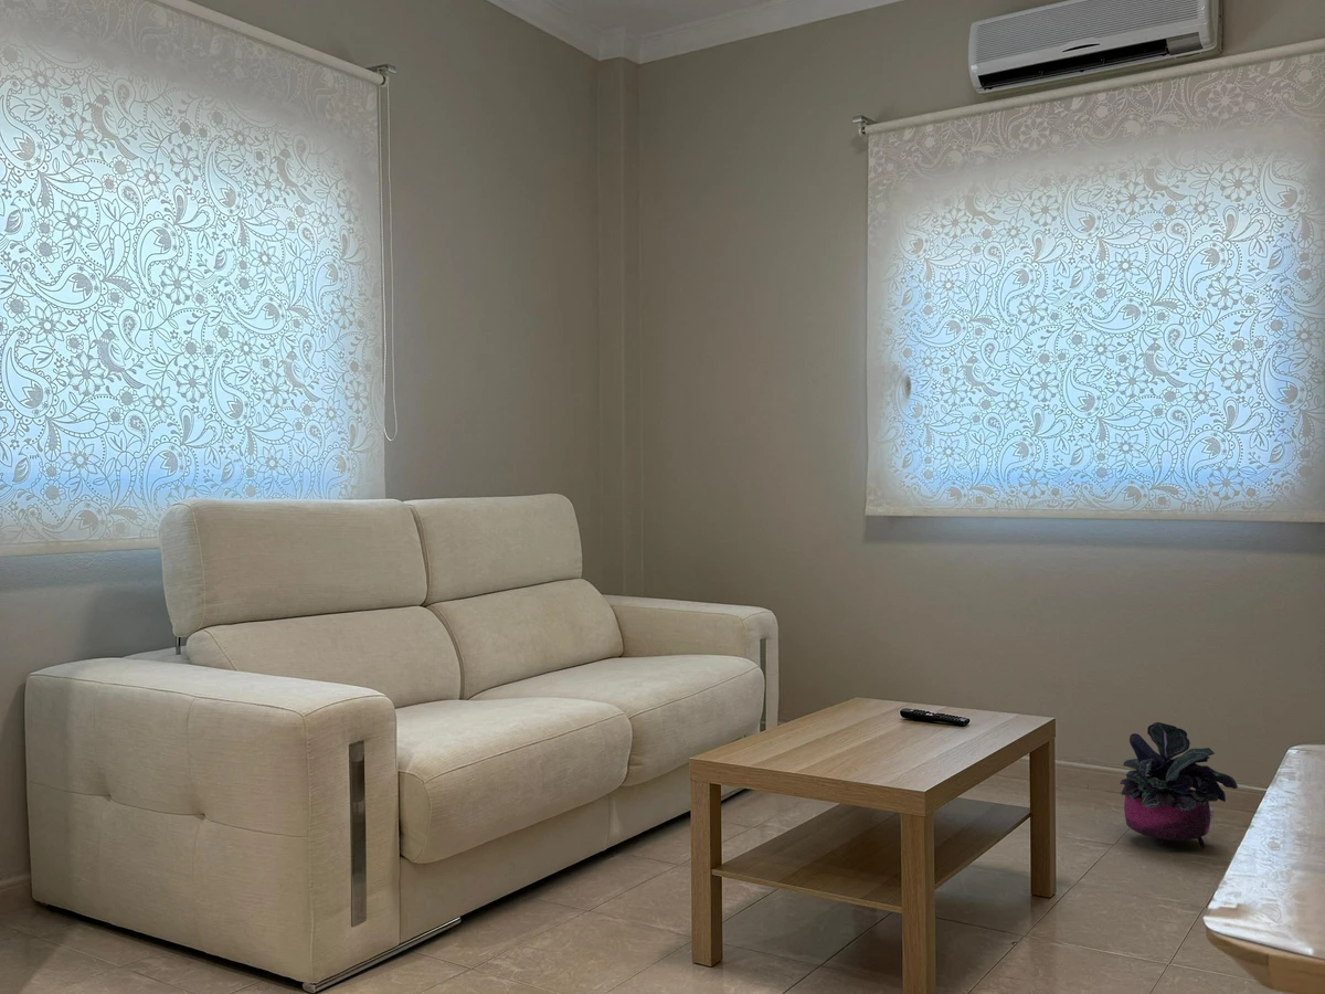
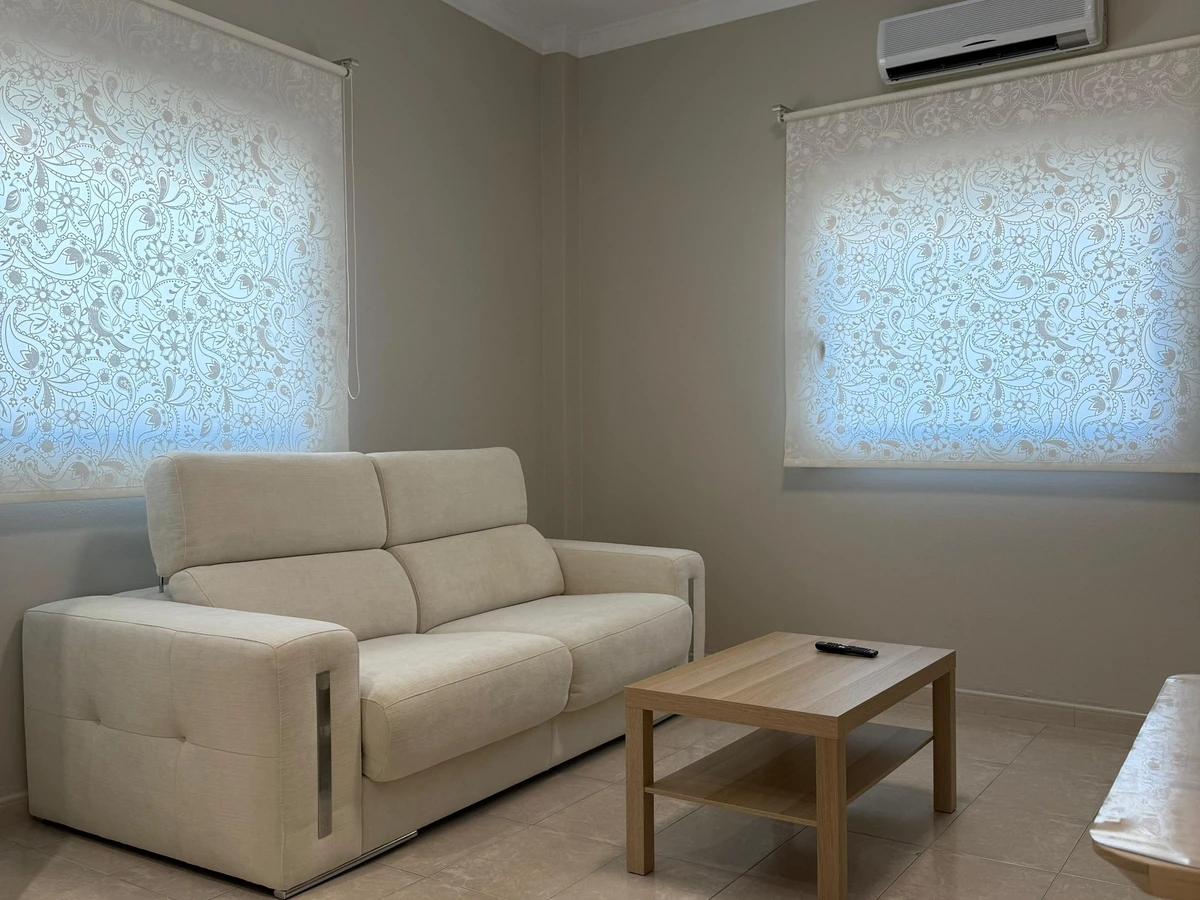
- potted plant (1170, 780)
